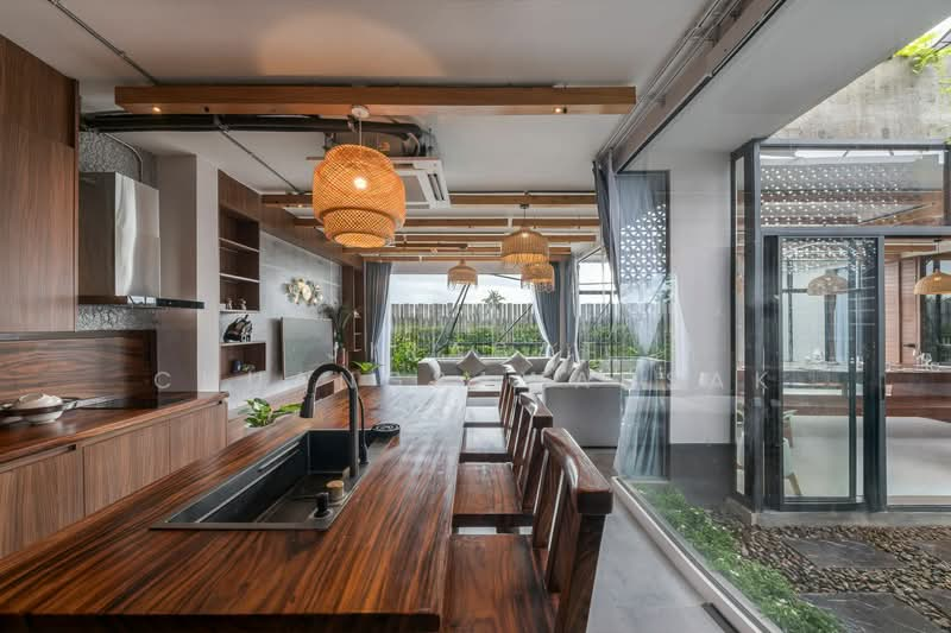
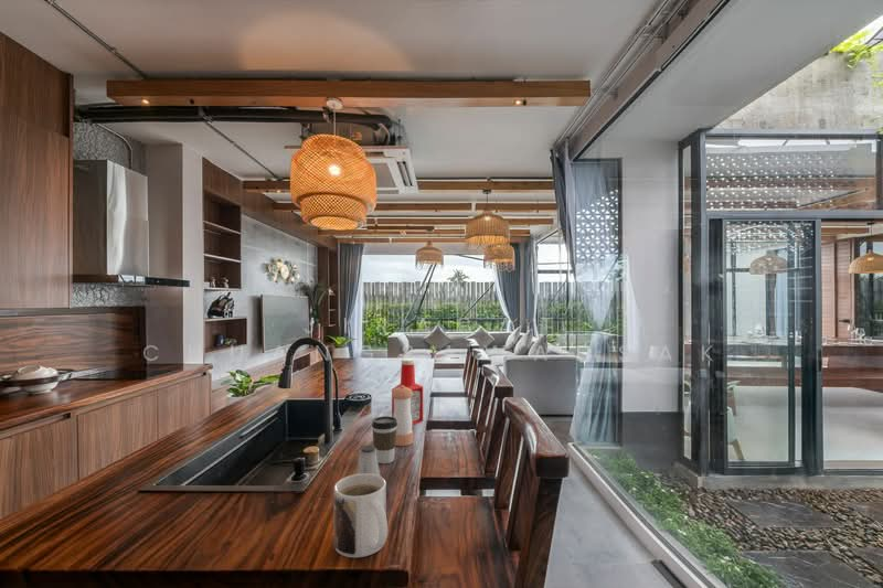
+ mug (361, 515)
+ coffee cup (384, 439)
+ pepper shaker (402, 414)
+ soap bottle (407, 387)
+ saltshaker (368, 467)
